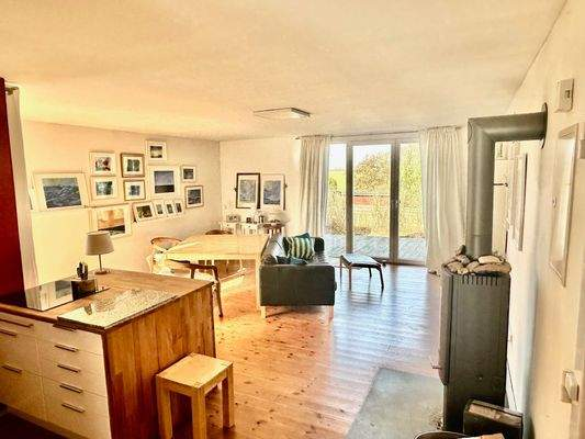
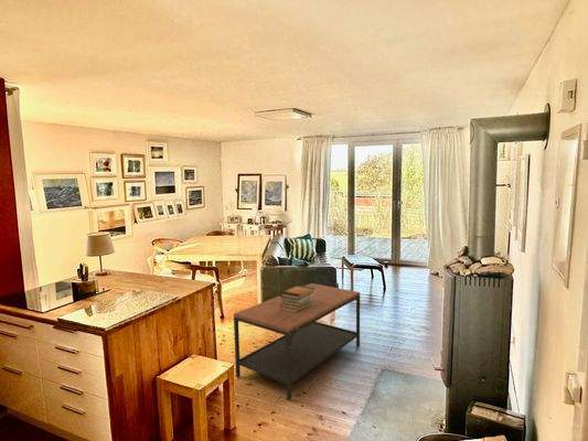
+ book stack (297, 298)
+ coffee table (302, 331)
